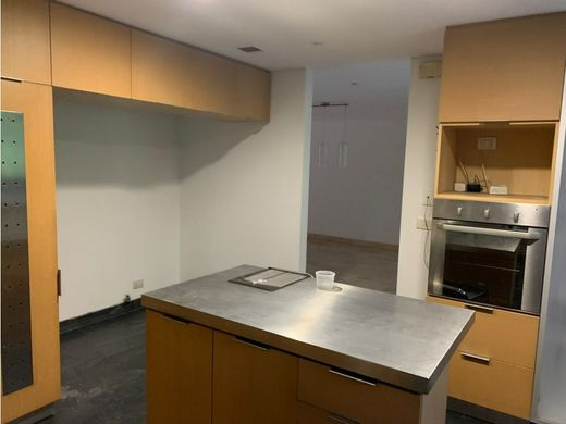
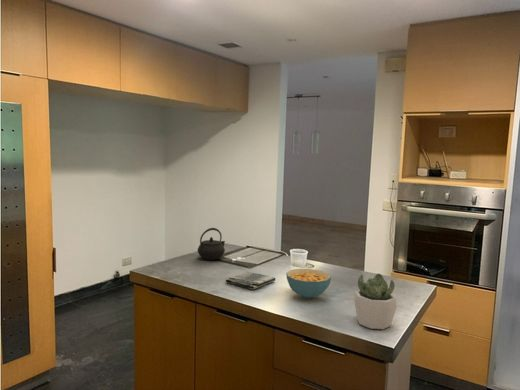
+ dish towel (250, 279)
+ cereal bowl (308, 285)
+ succulent plant (375, 300)
+ kettle (212, 242)
